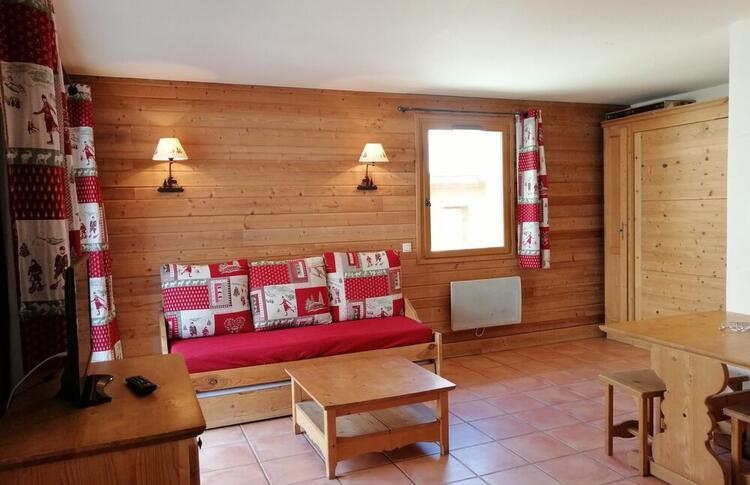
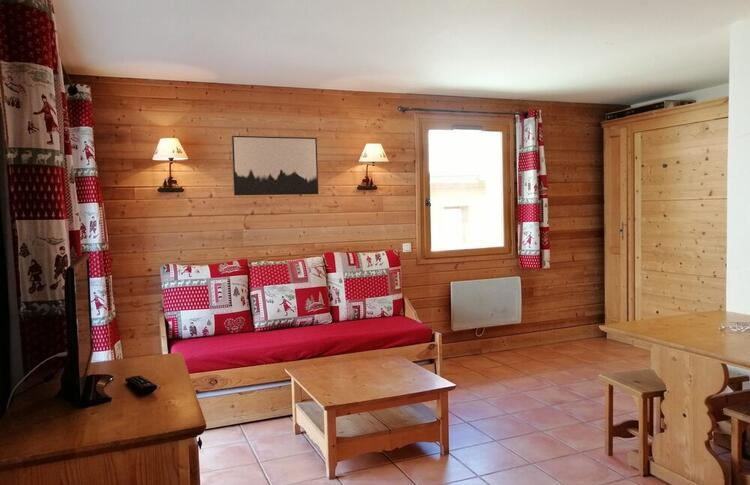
+ wall art (276, 165)
